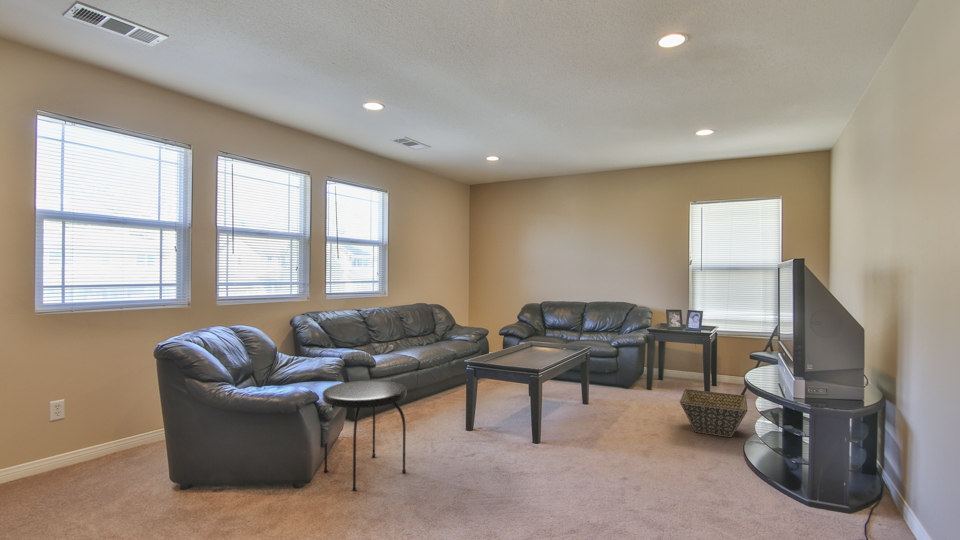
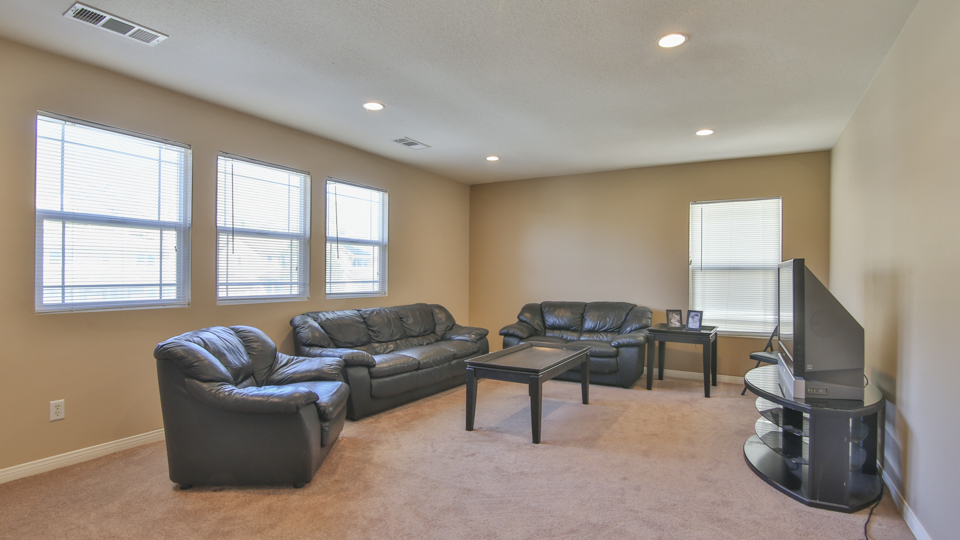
- side table (373, 430)
- basket (713, 414)
